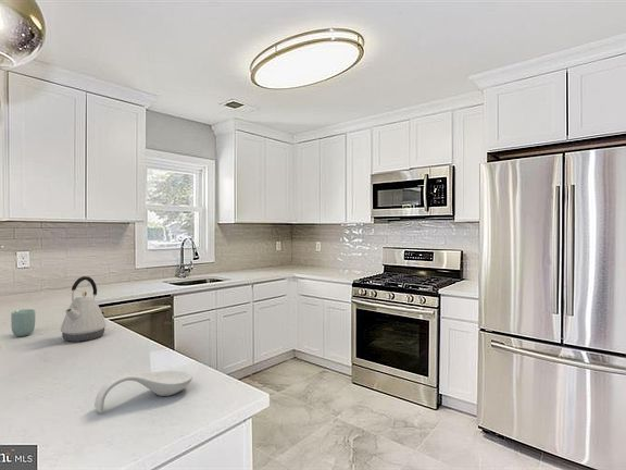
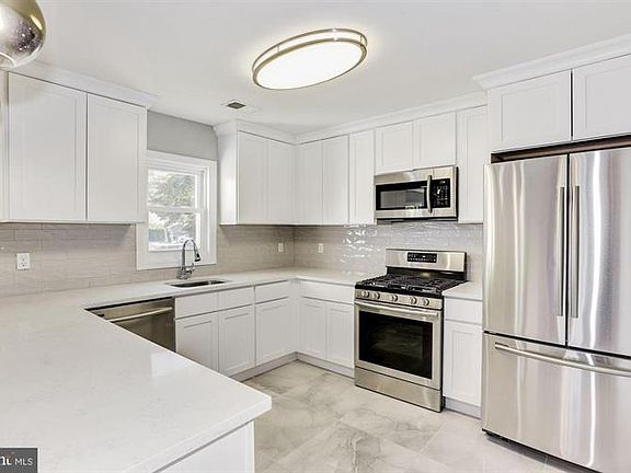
- kettle (83, 307)
- cup (23, 323)
- spoon rest (147, 383)
